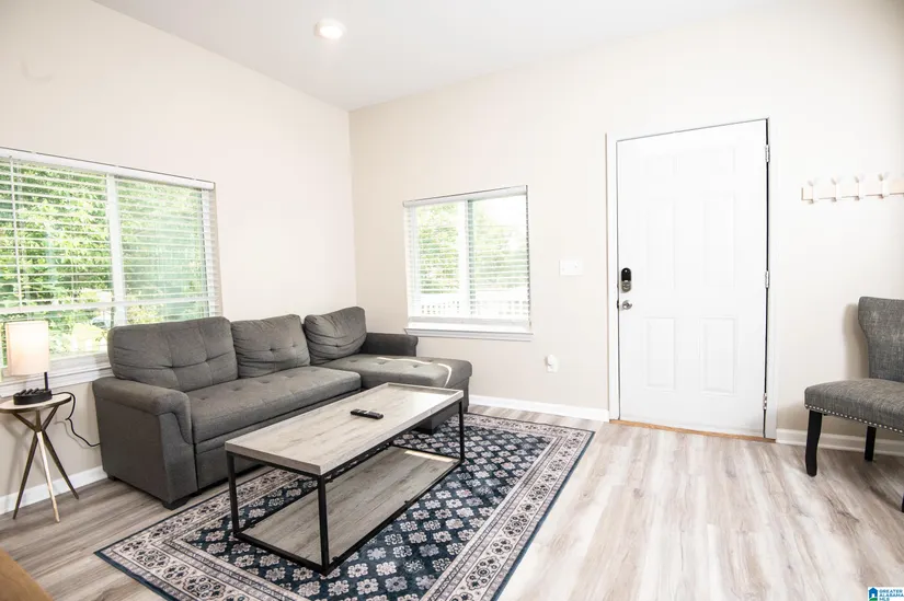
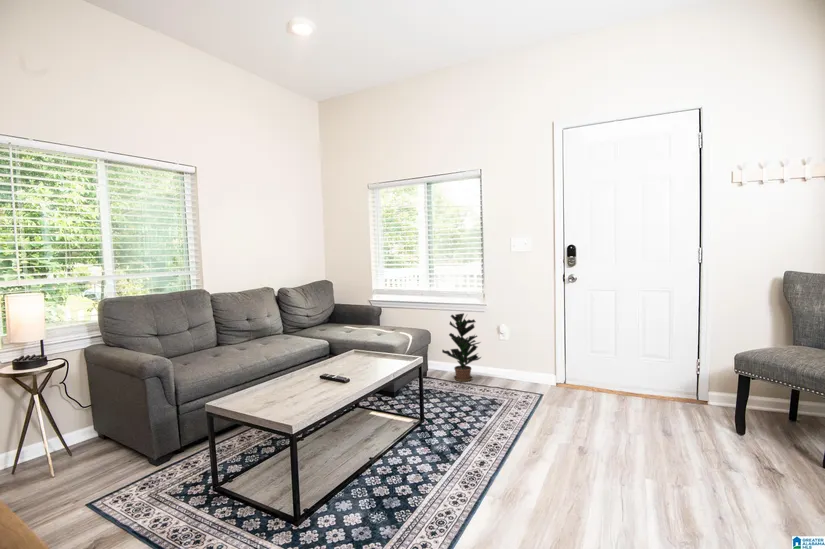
+ potted plant (463, 346)
